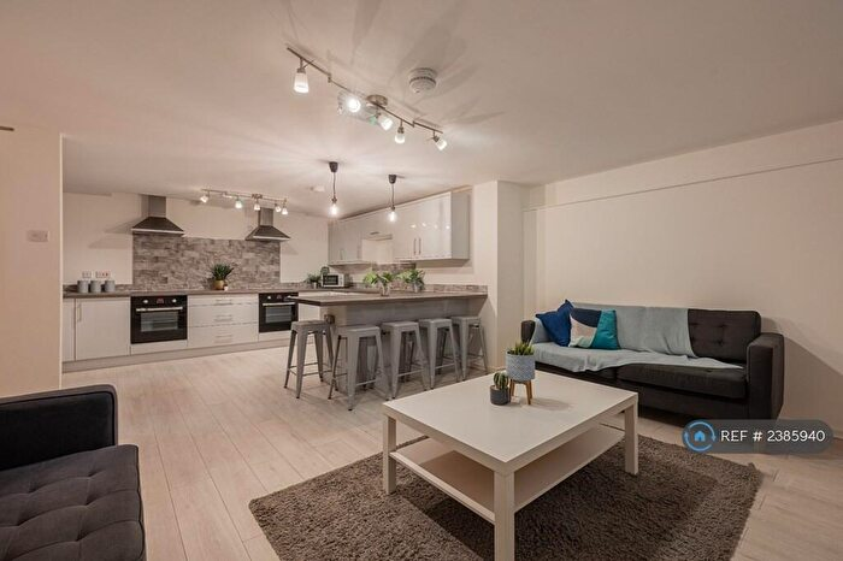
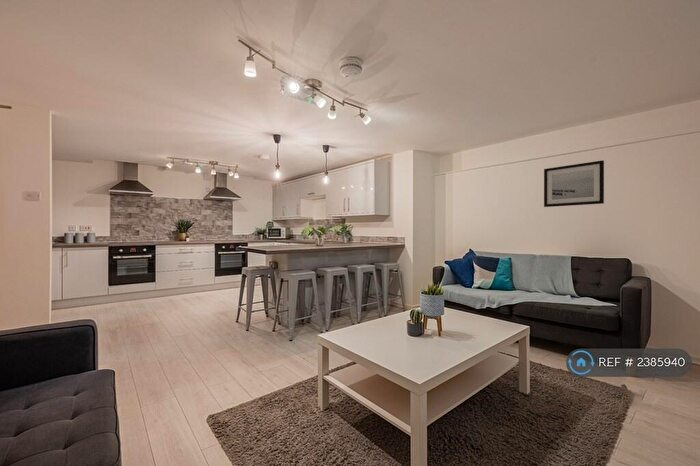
+ wall art (572, 185)
